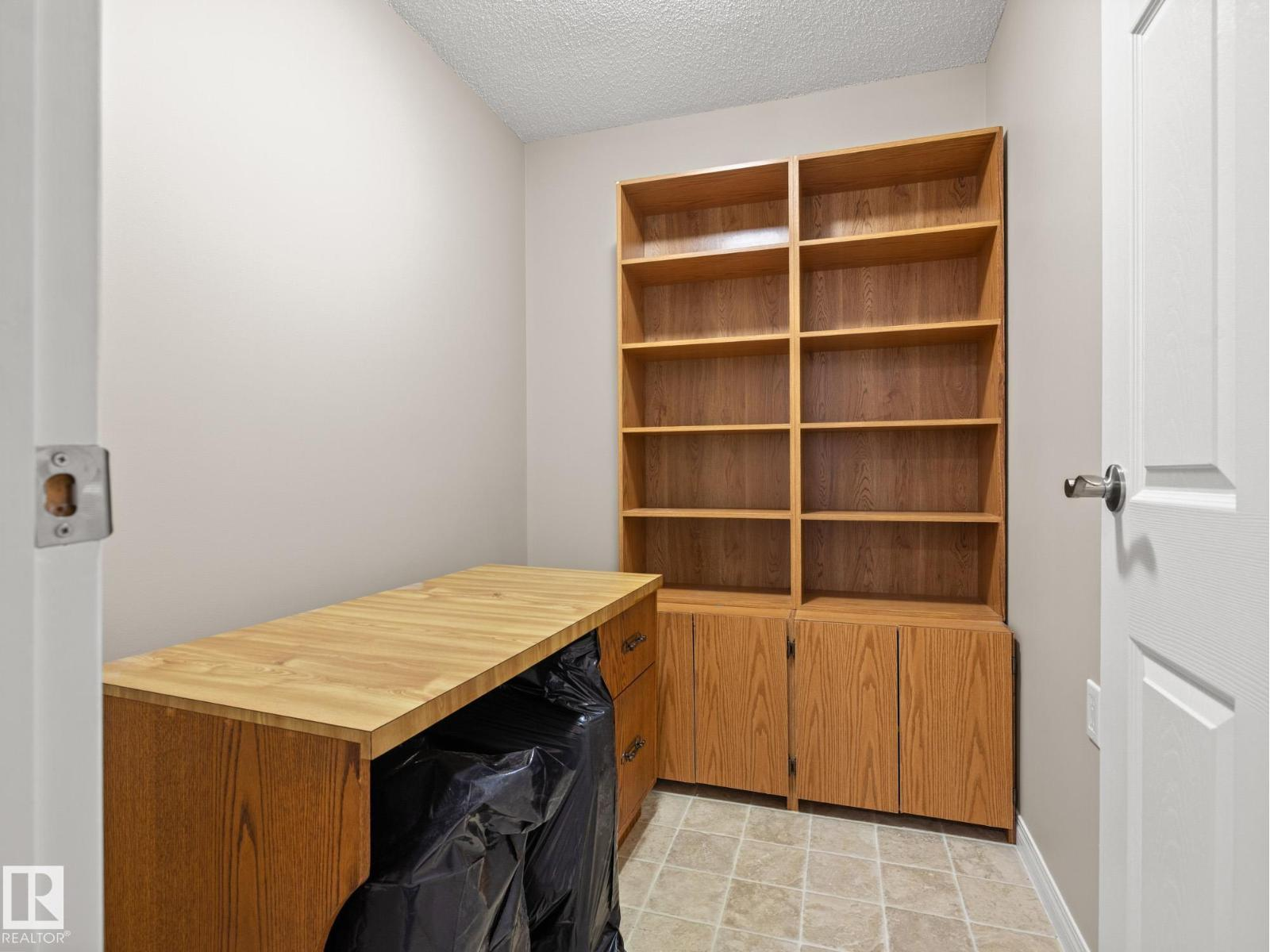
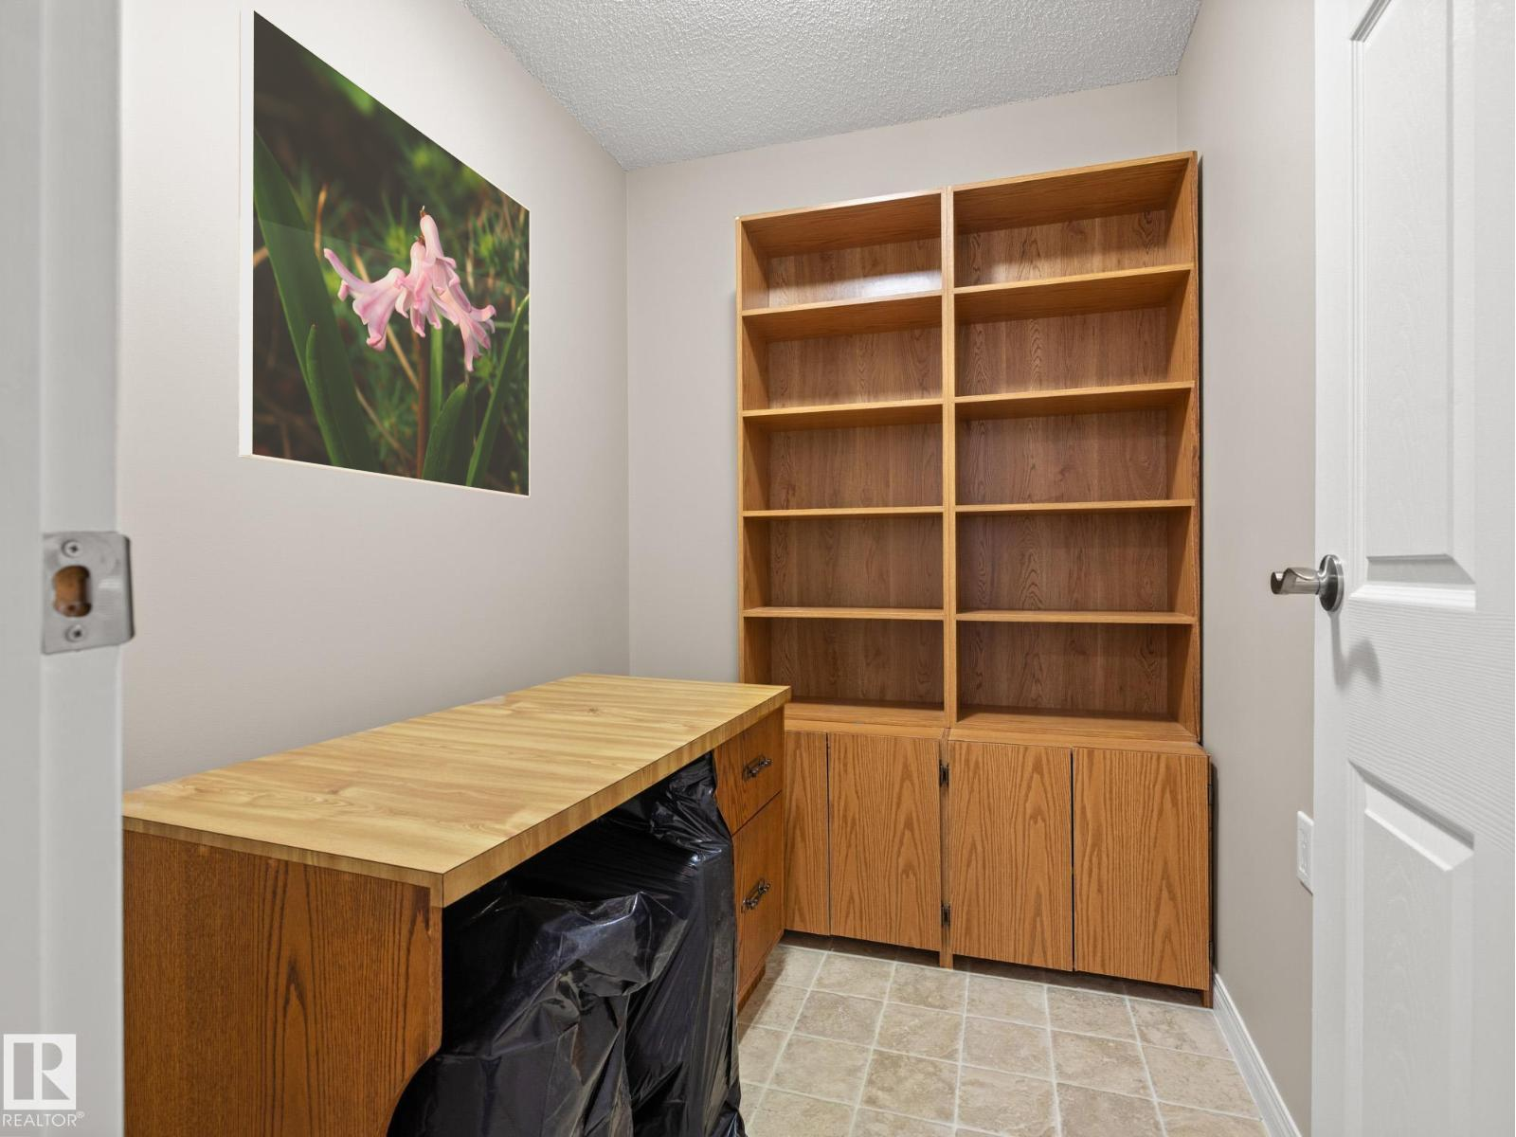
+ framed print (415, 306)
